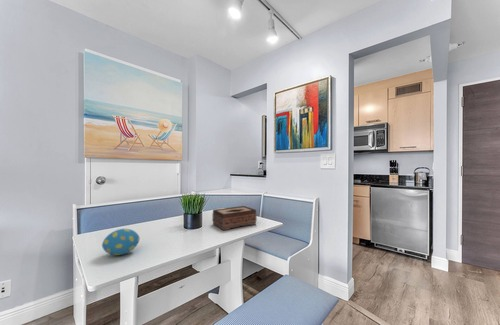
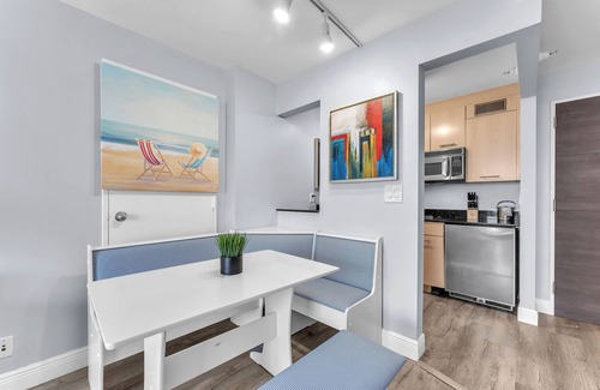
- decorative egg (121, 241)
- tissue box (234, 217)
